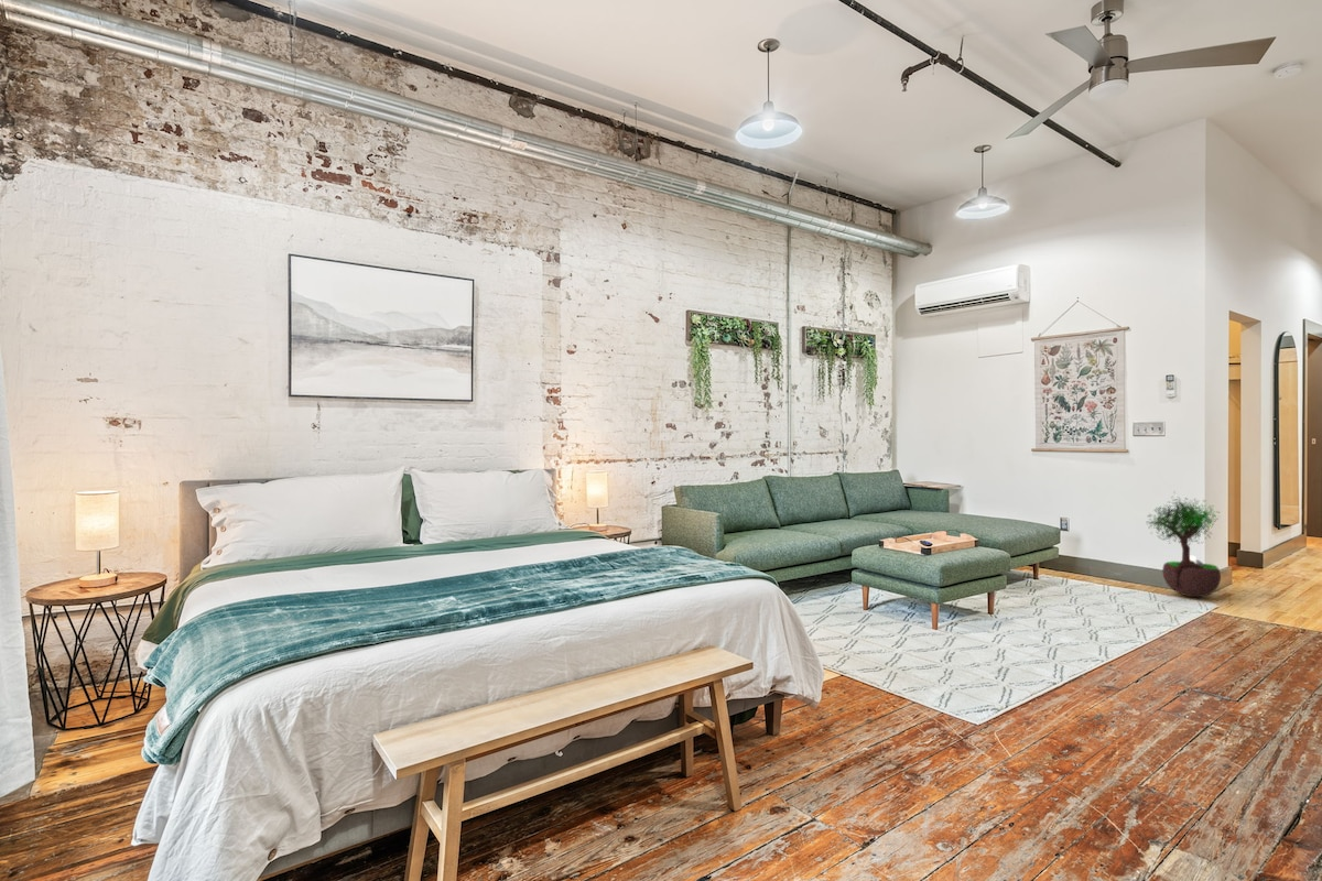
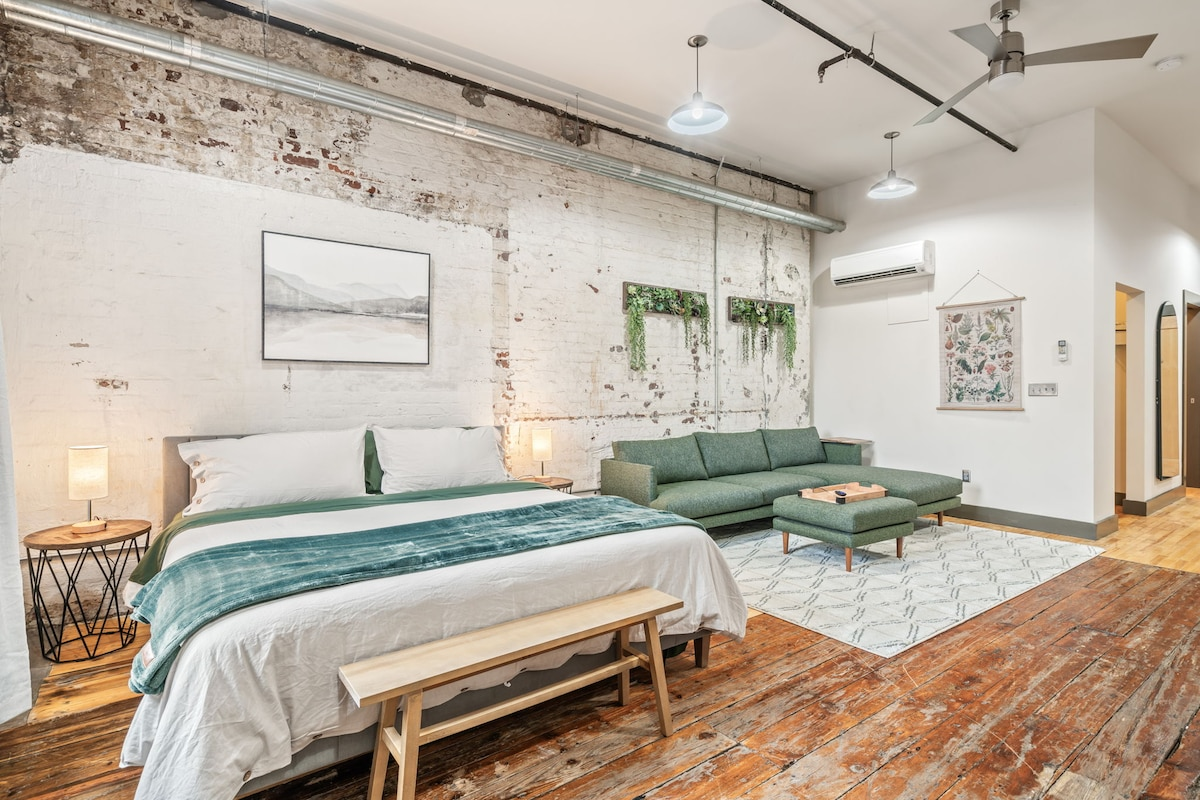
- potted tree (1185, 544)
